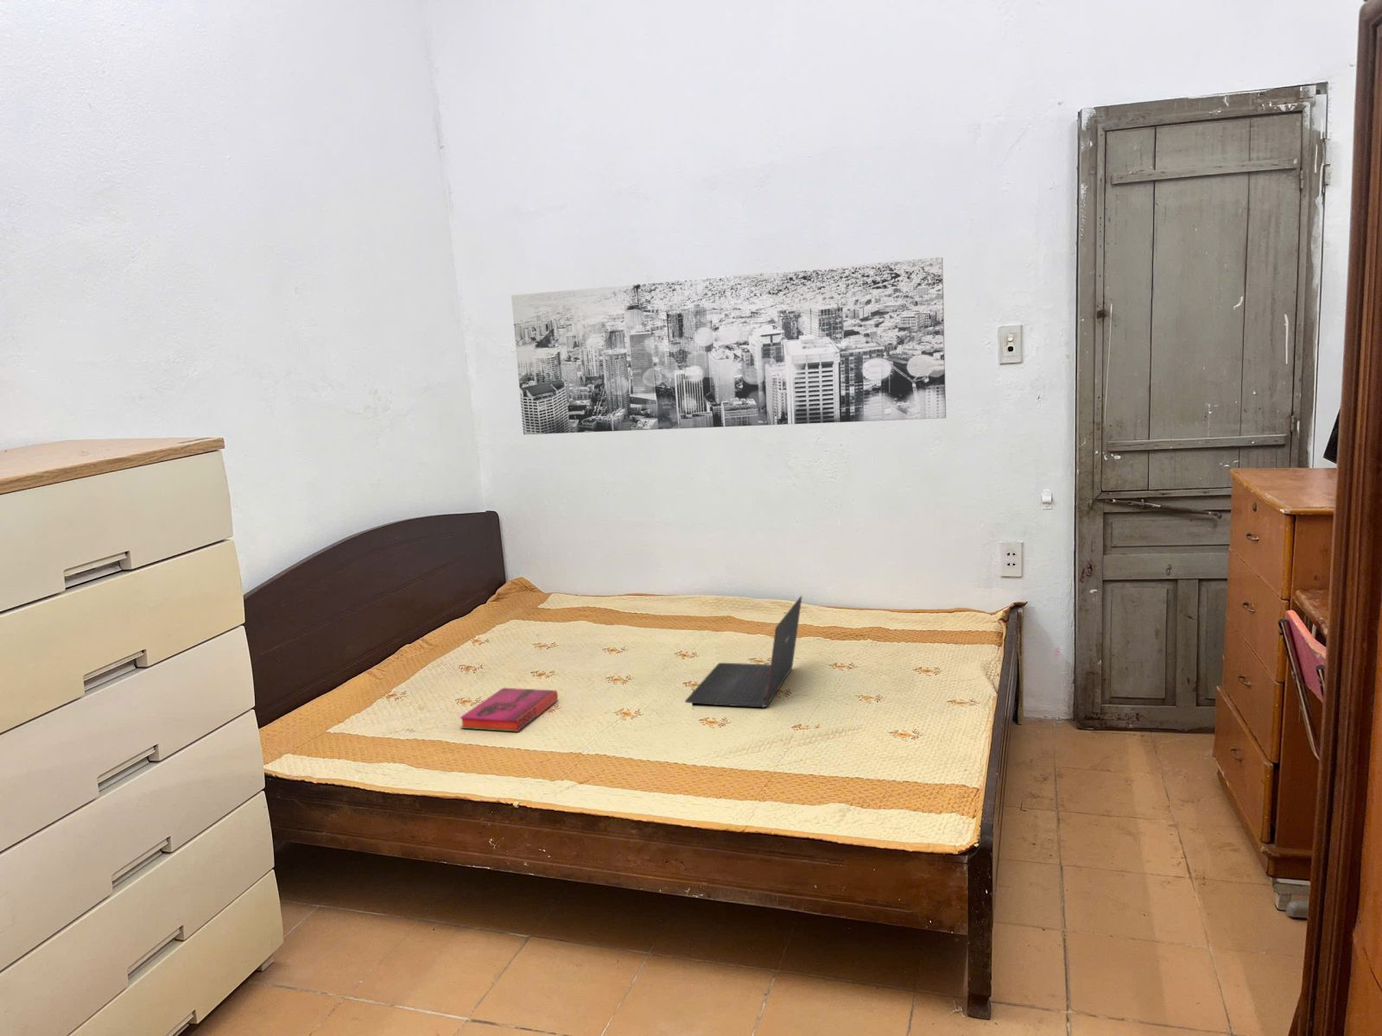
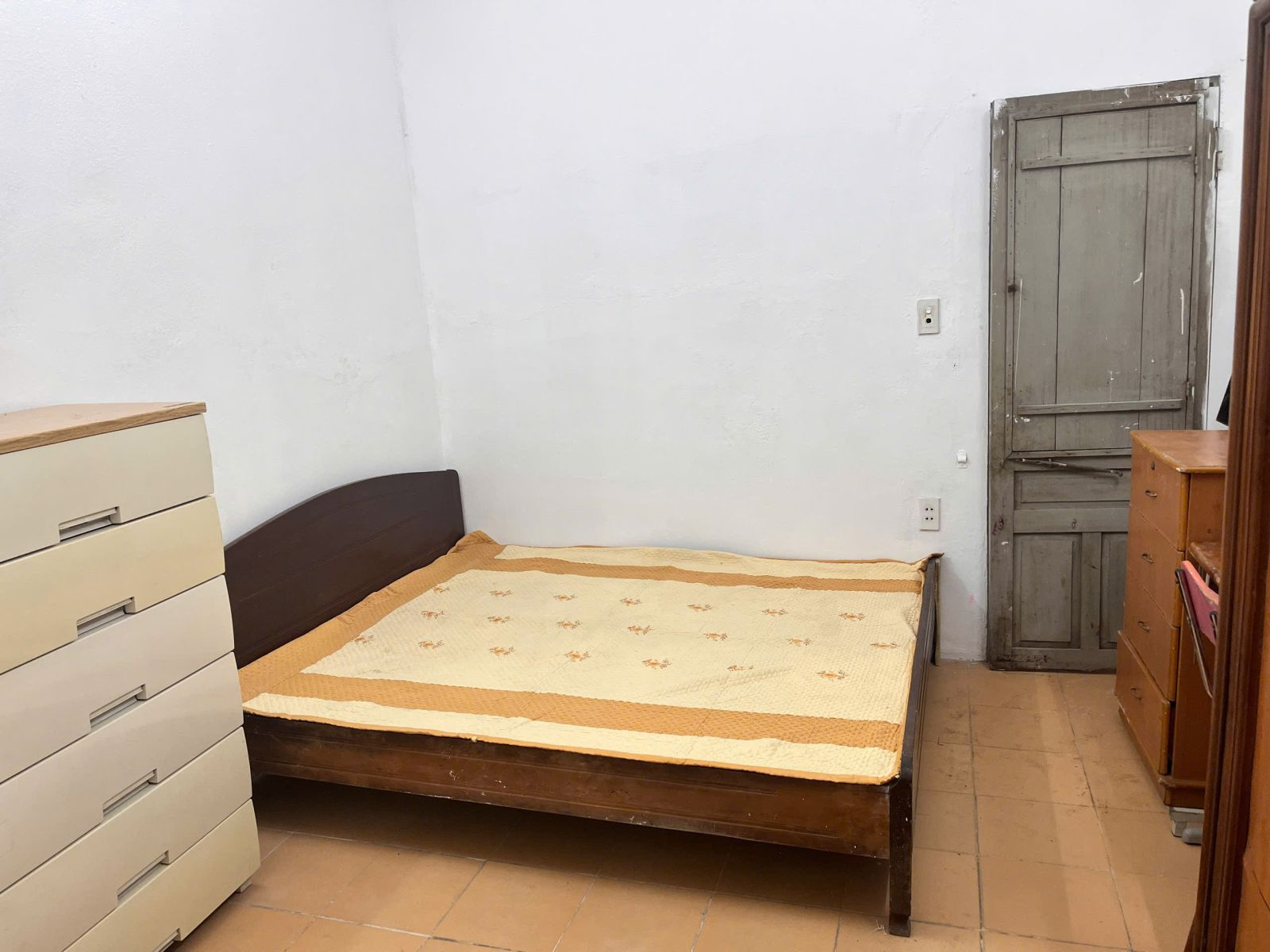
- wall art (717, 353)
- laptop (740, 663)
- hardback book (510, 708)
